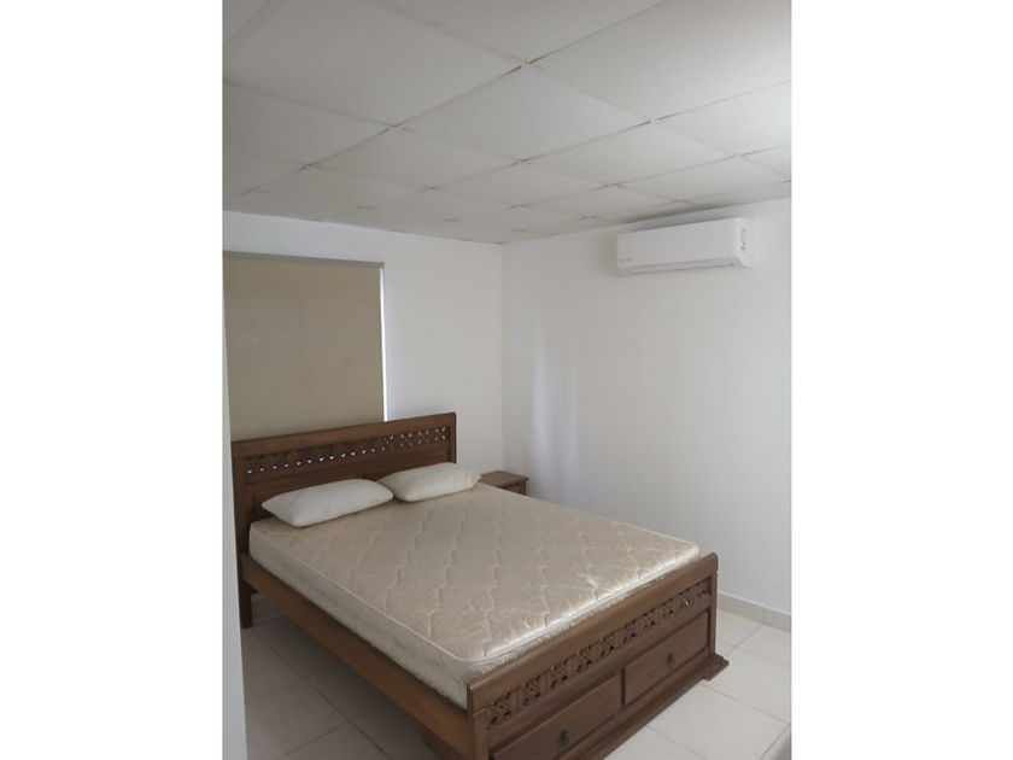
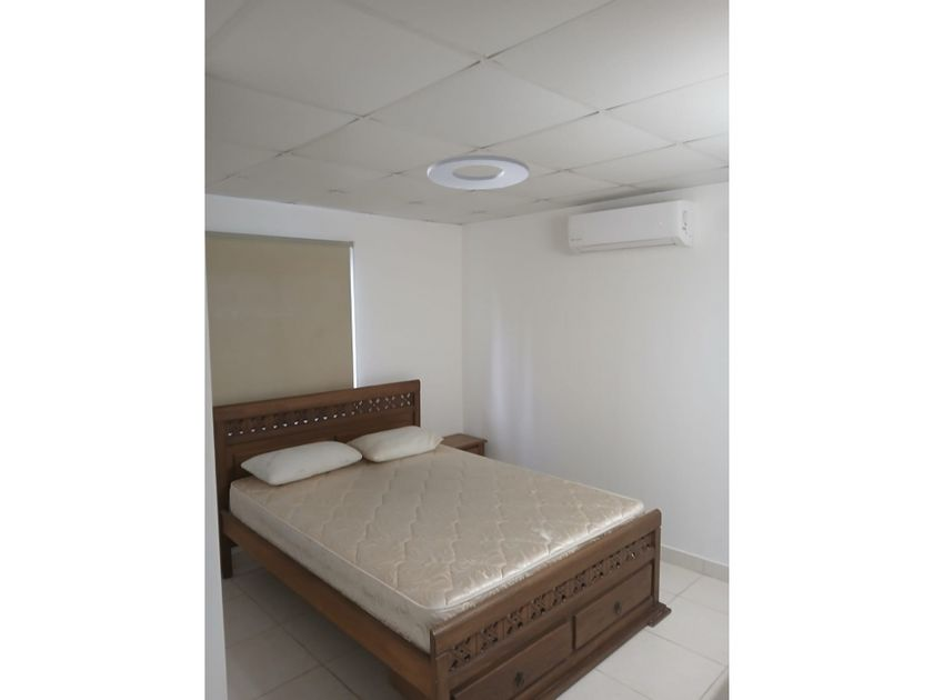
+ ceiling light (478, 177)
